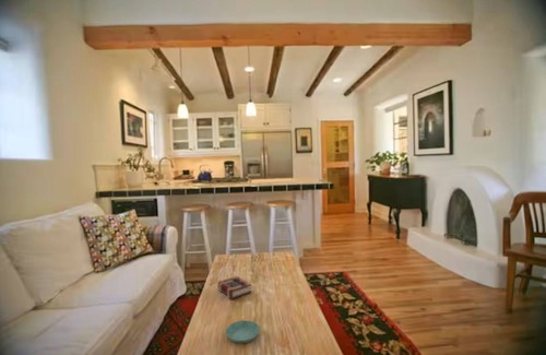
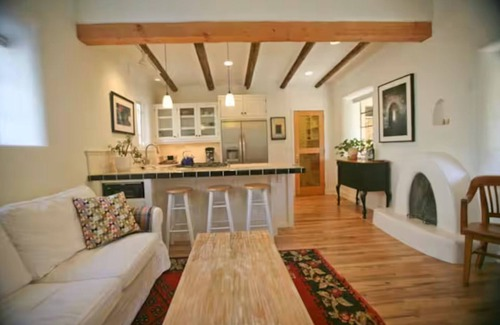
- book (234, 286)
- saucer (242, 332)
